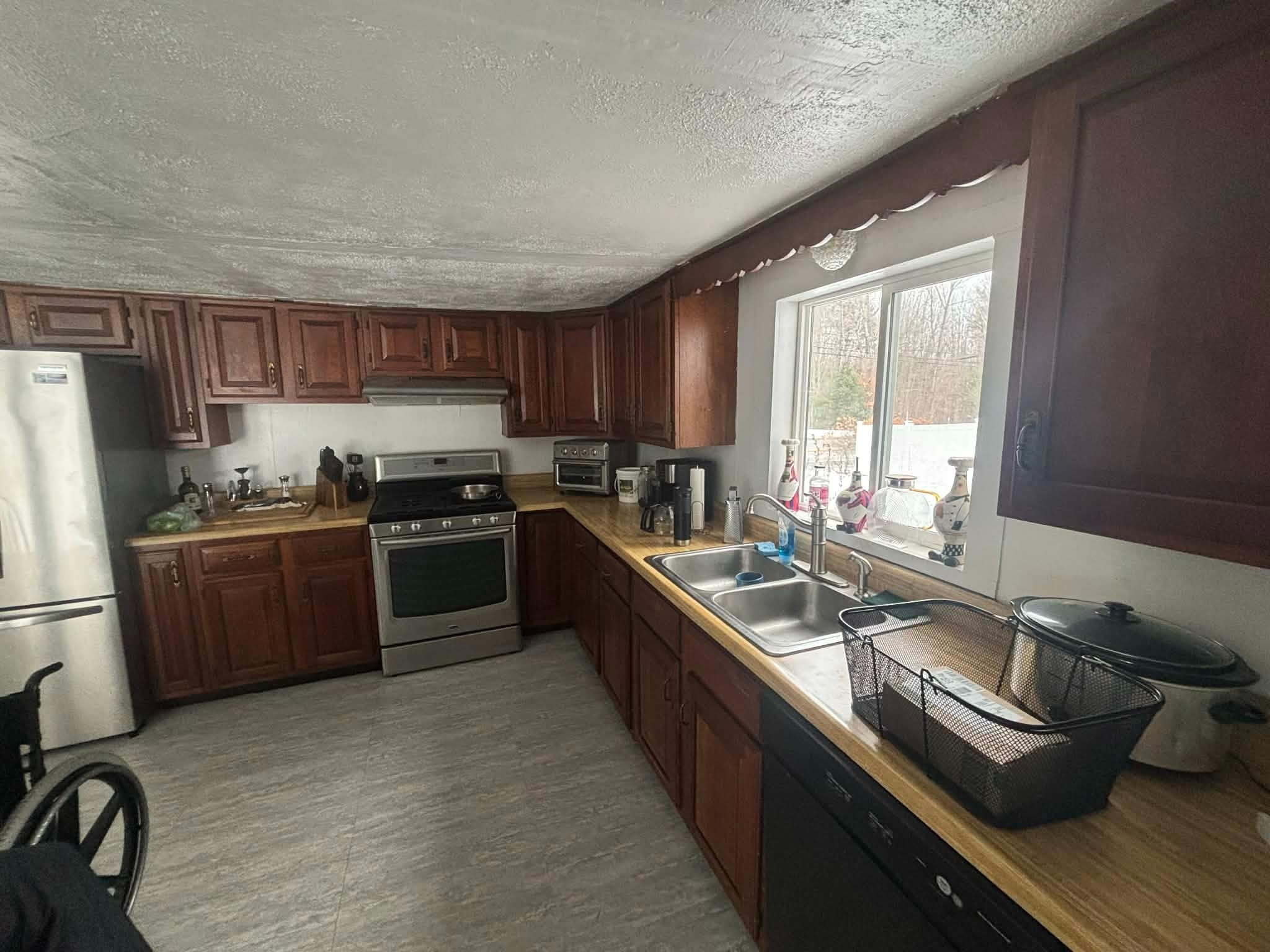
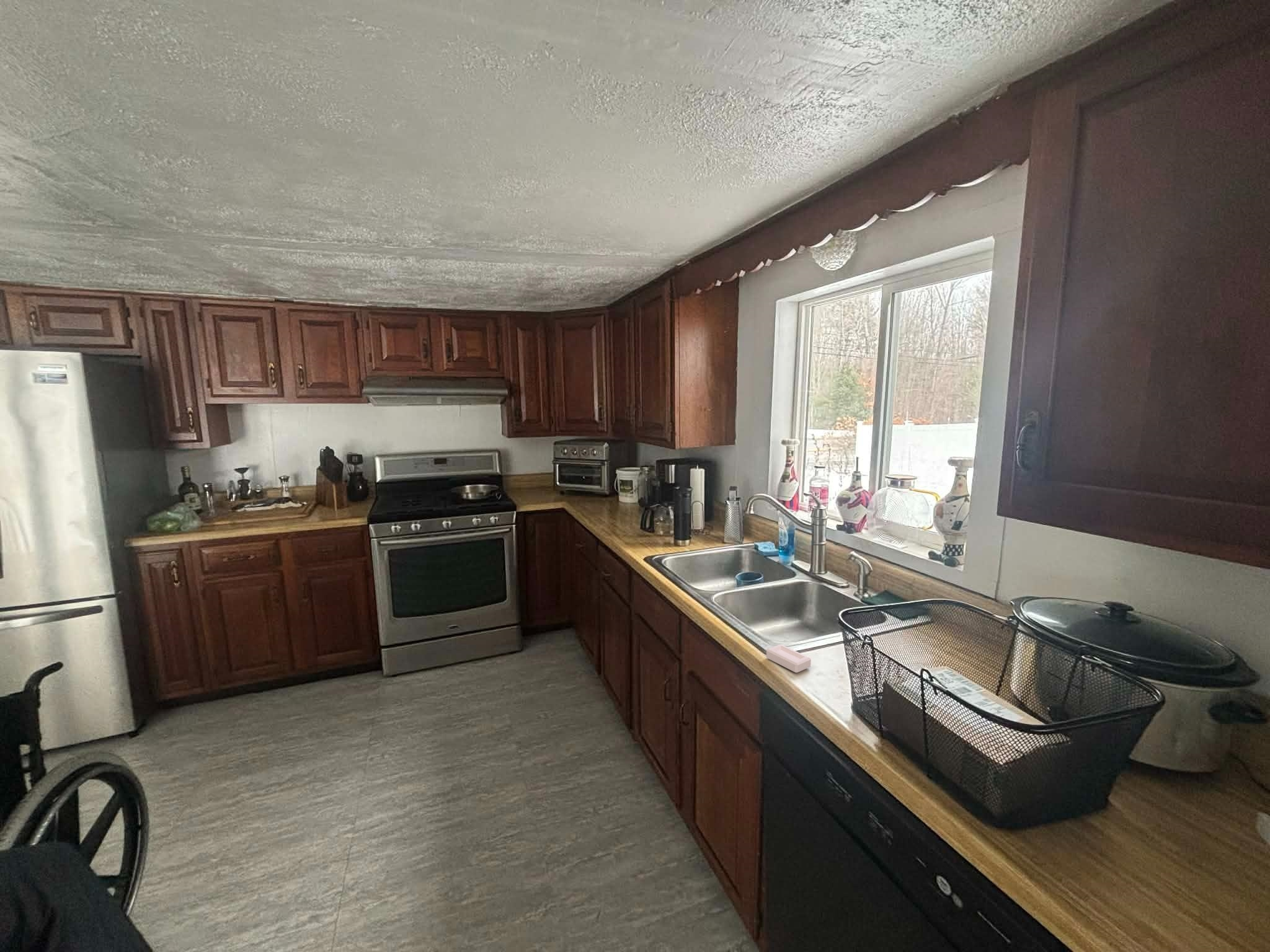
+ soap bar (788, 658)
